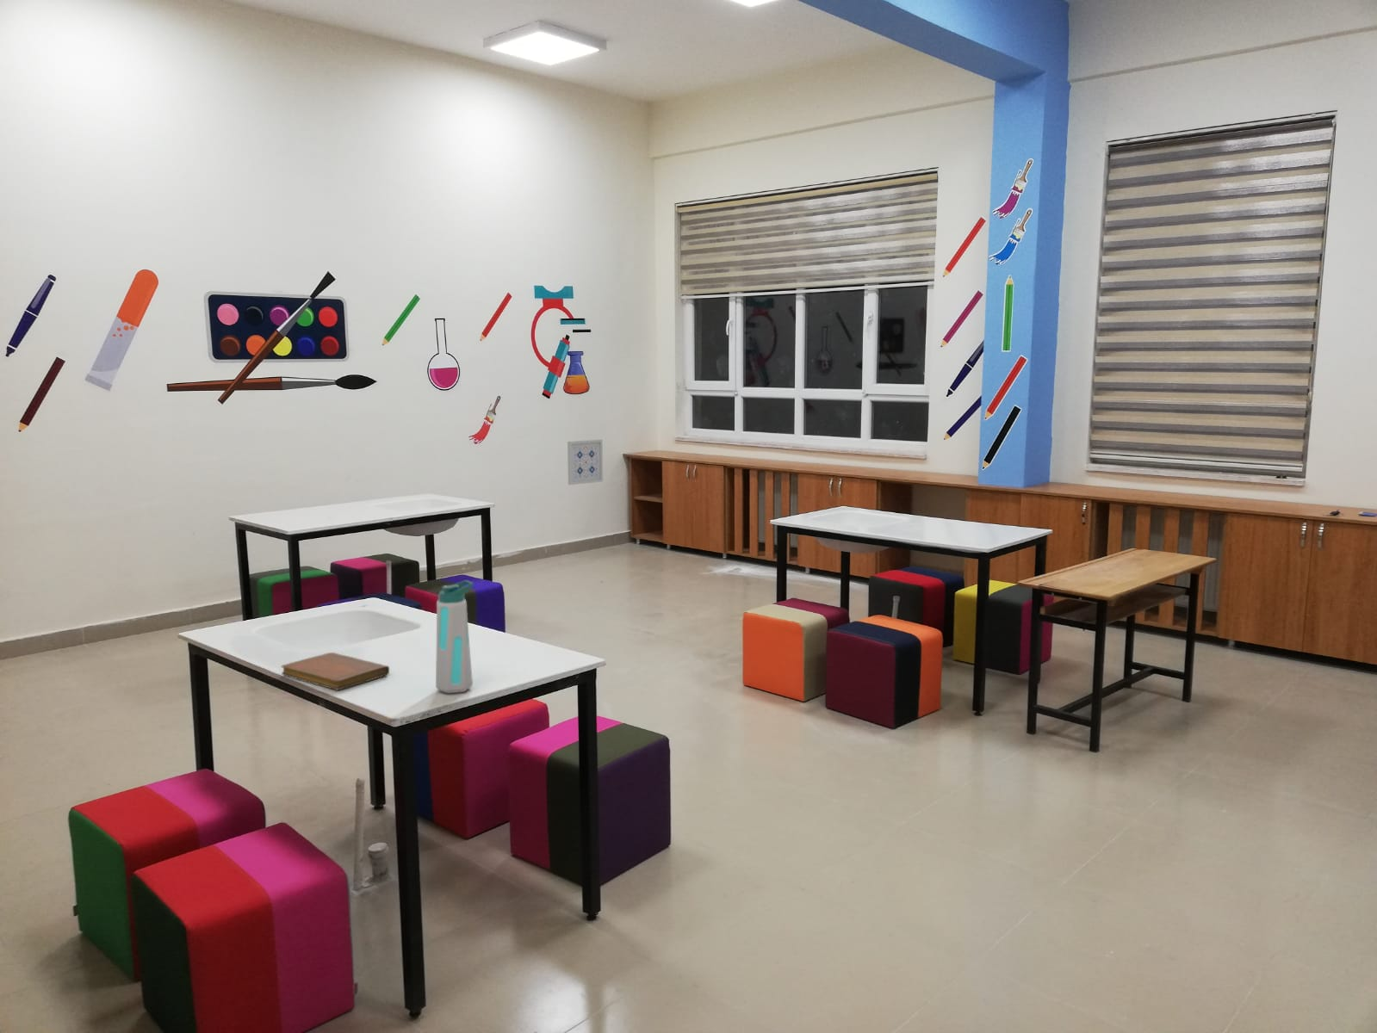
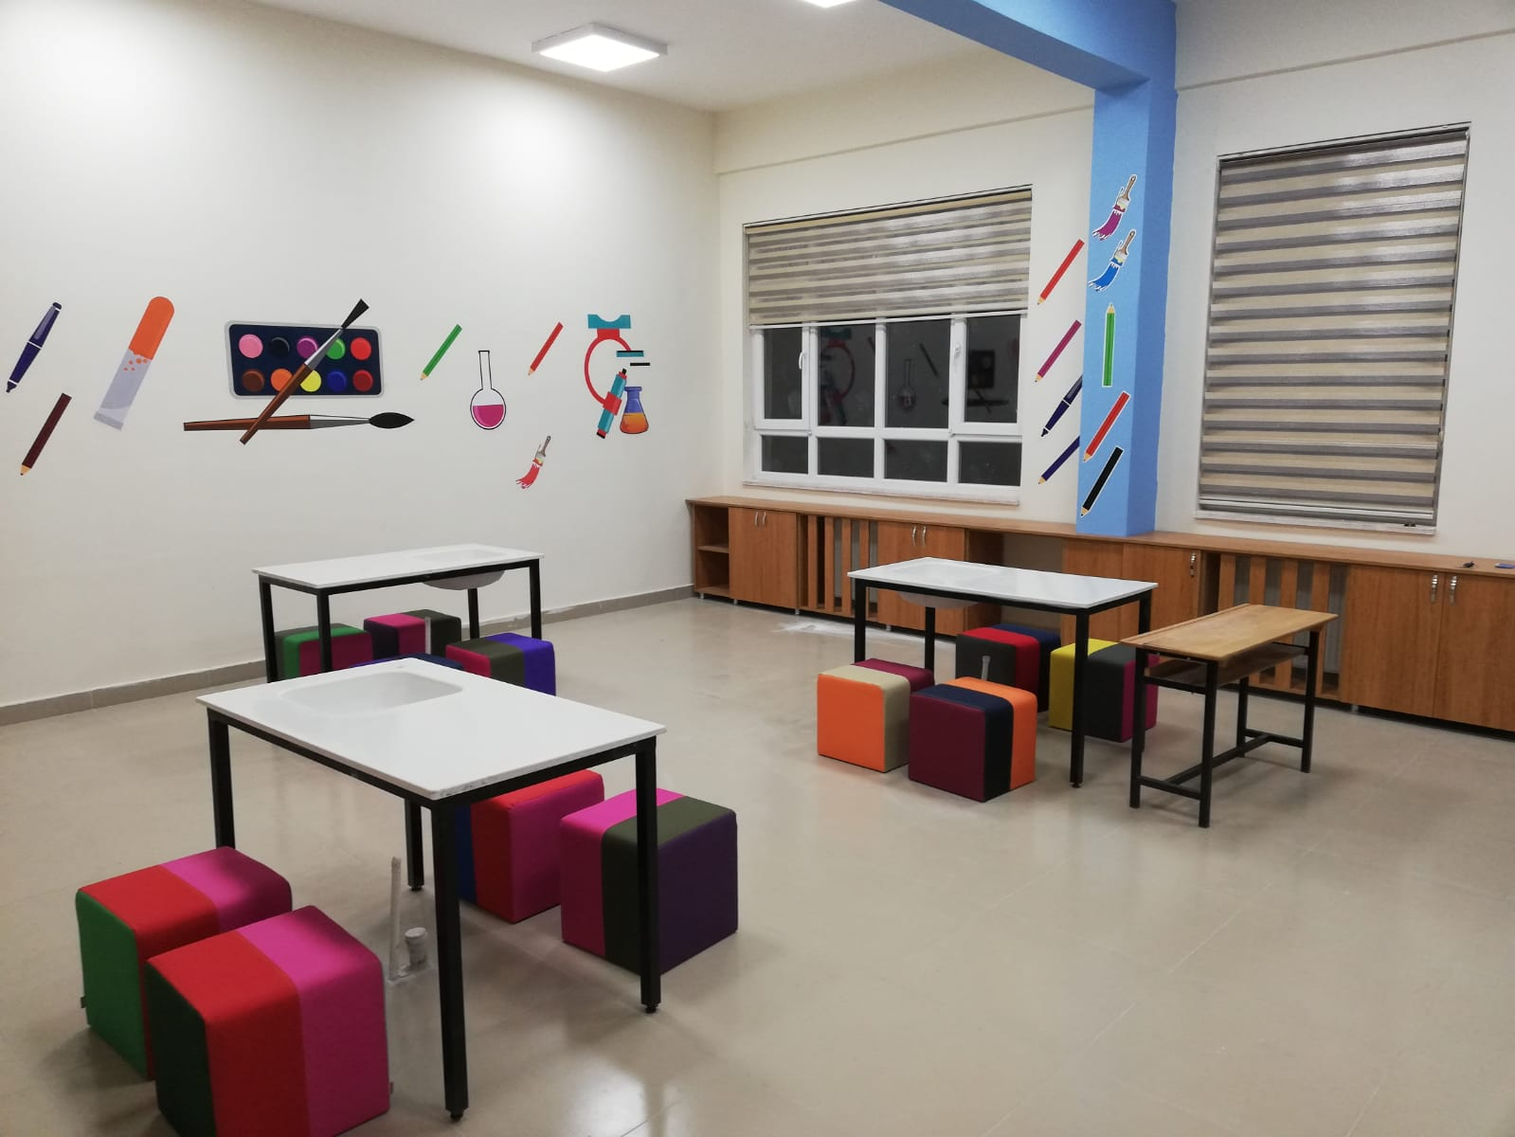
- water bottle (455, 636)
- notebook (335, 669)
- wall art (585, 461)
